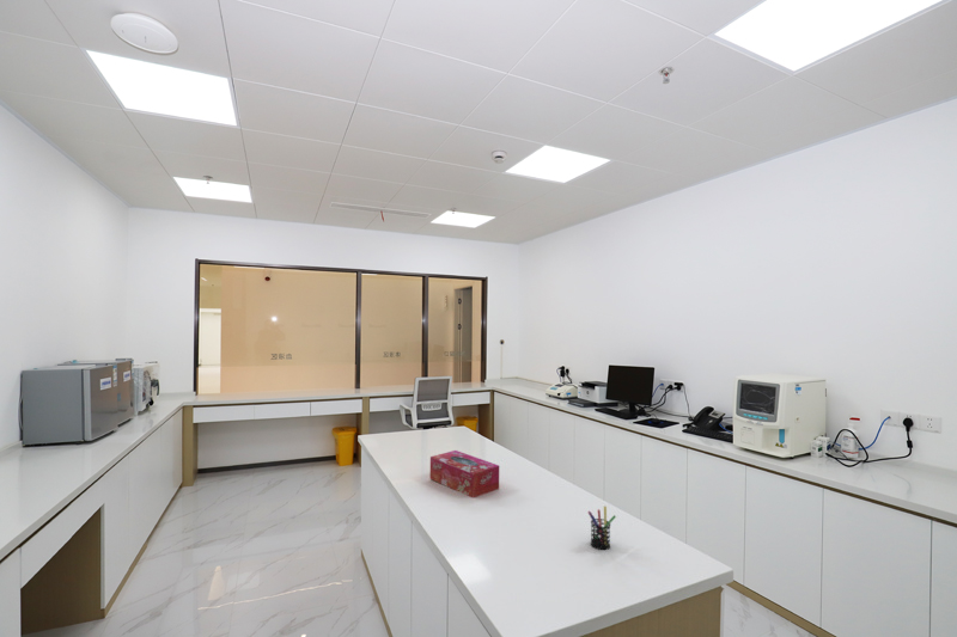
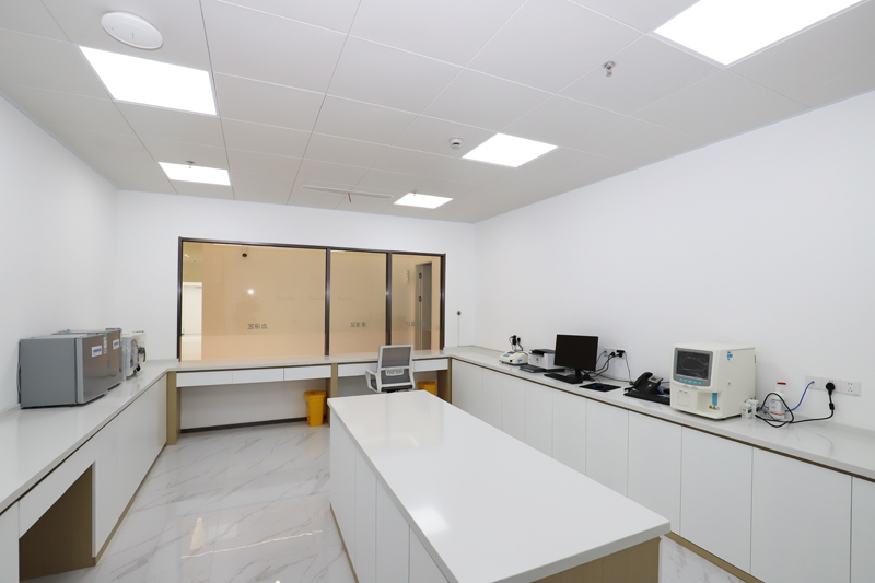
- tissue box (463, 472)
- pen holder (602, 527)
